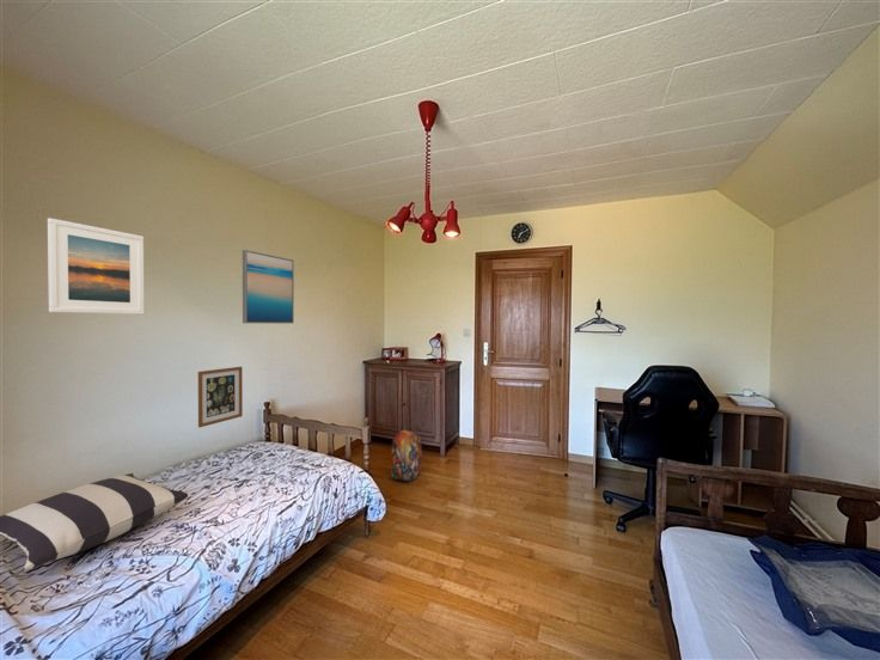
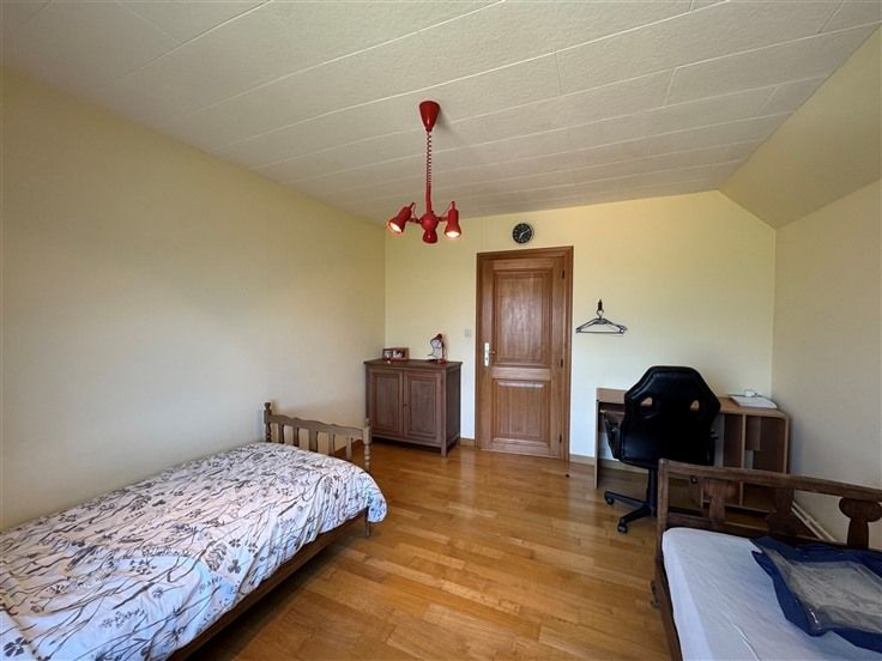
- backpack (405, 452)
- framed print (99, 270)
- pillow (91, 512)
- wall art (269, 289)
- wall art (221, 395)
